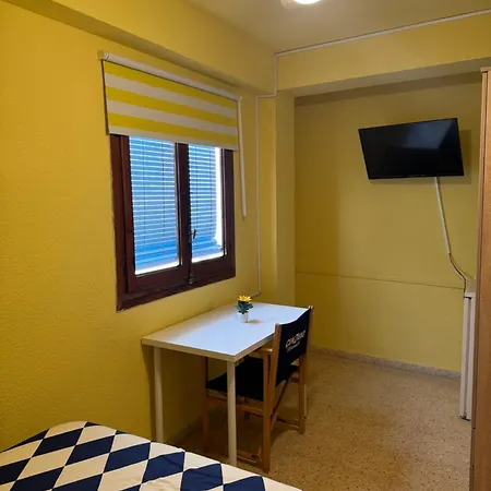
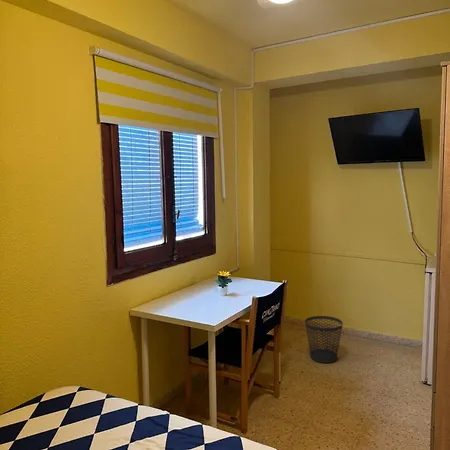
+ wastebasket (323, 340)
